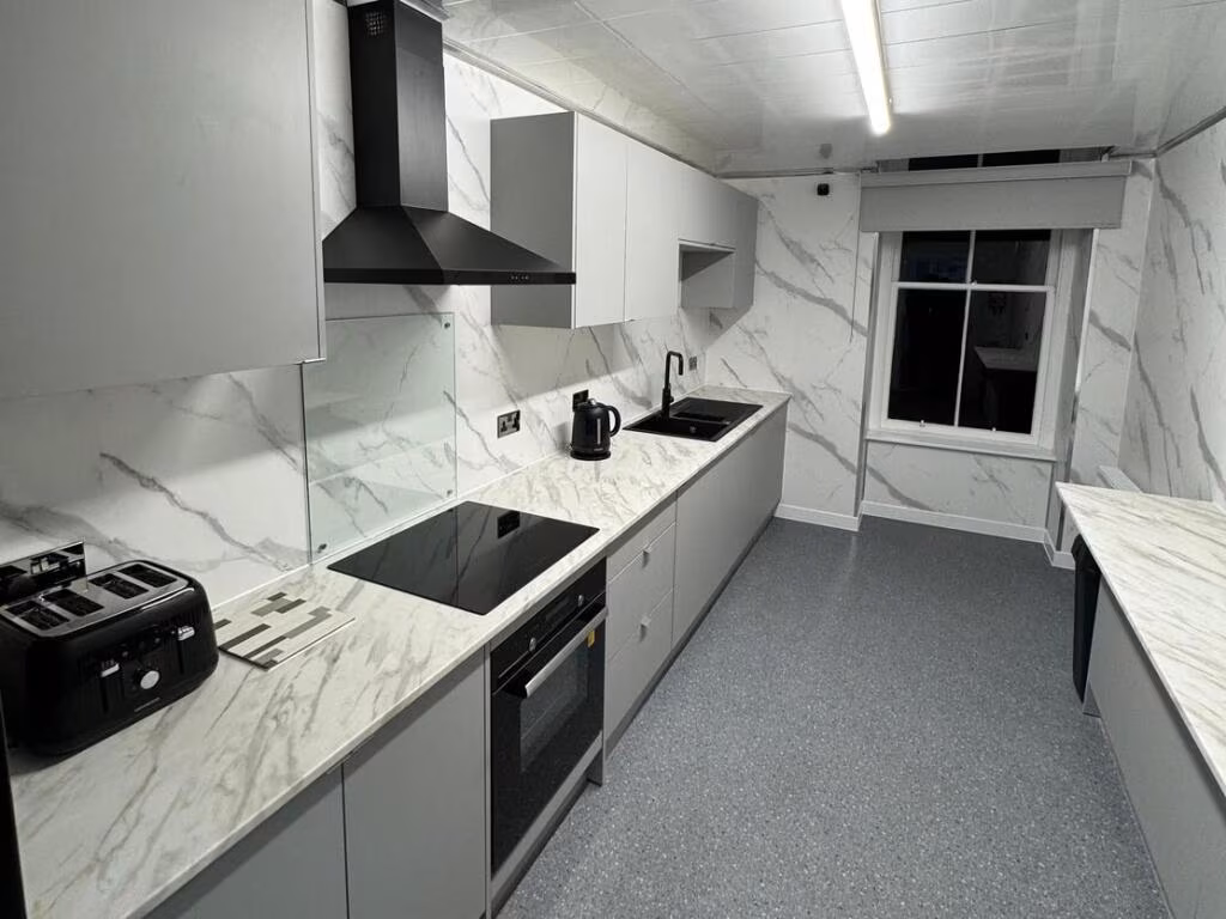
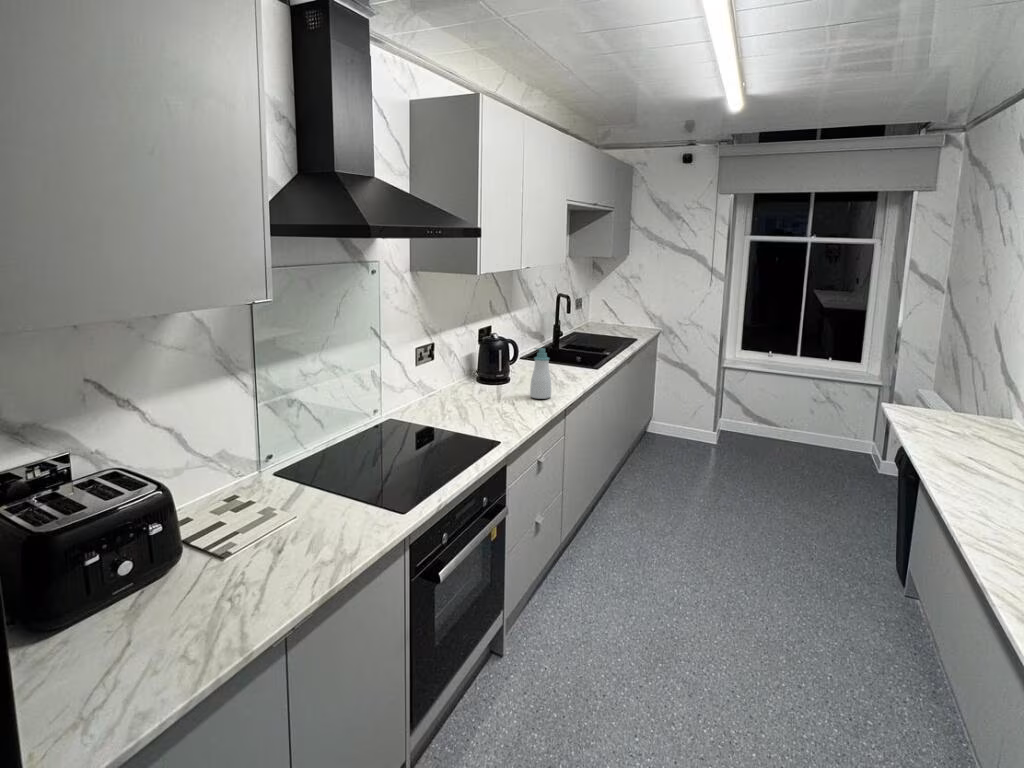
+ soap bottle (541, 373)
